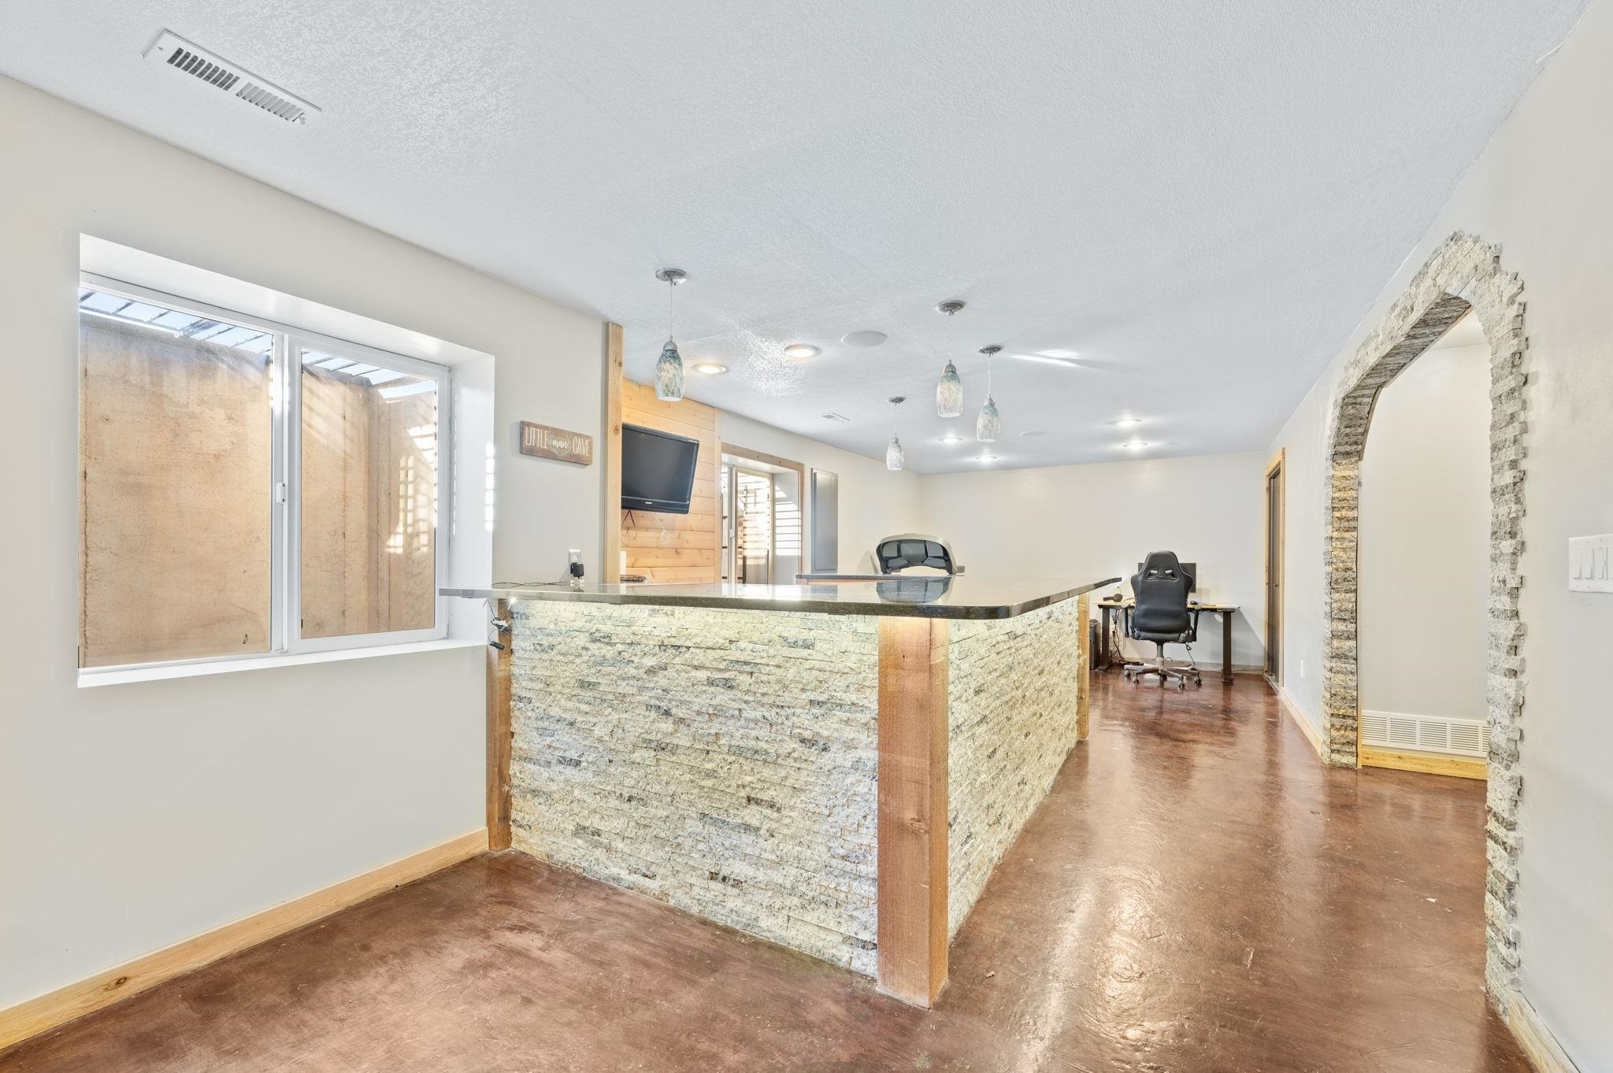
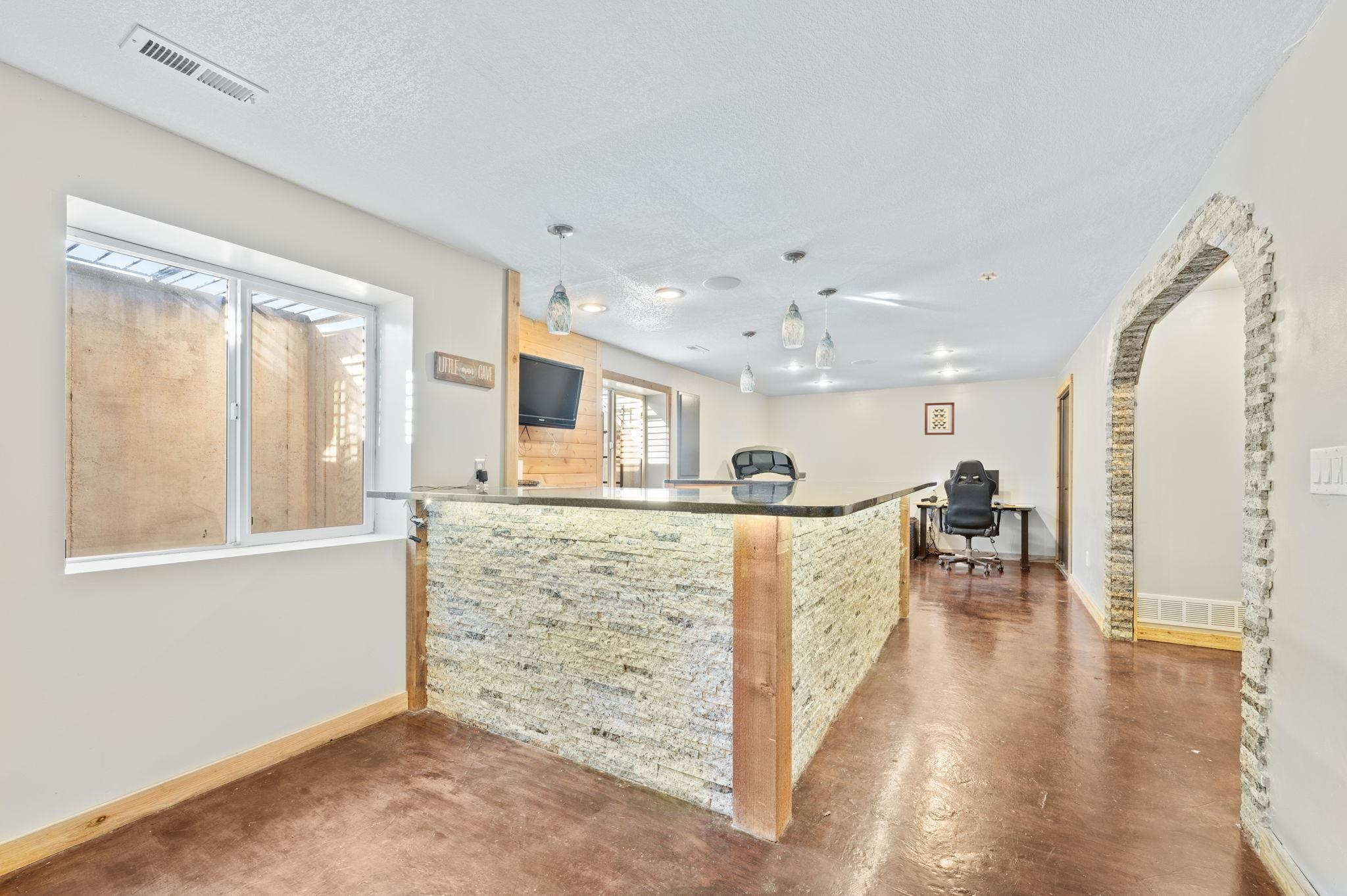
+ wall art (939, 419)
+ smoke detector (987, 276)
